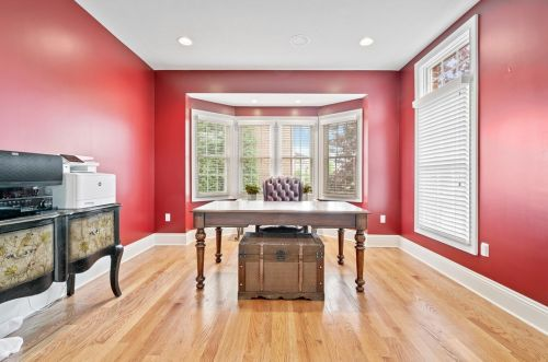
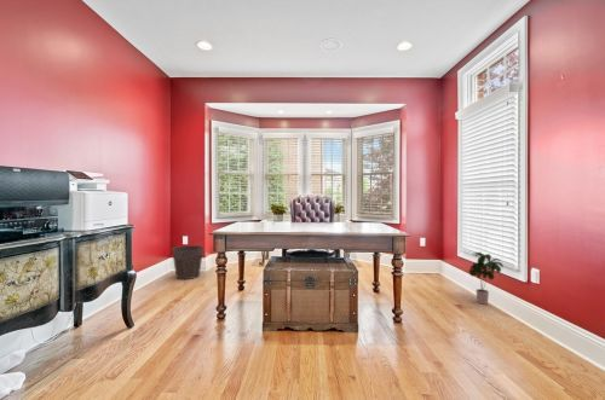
+ potted plant (483, 277)
+ waste bin (188, 261)
